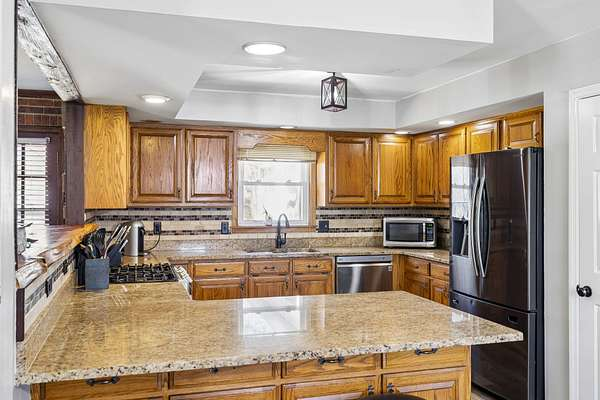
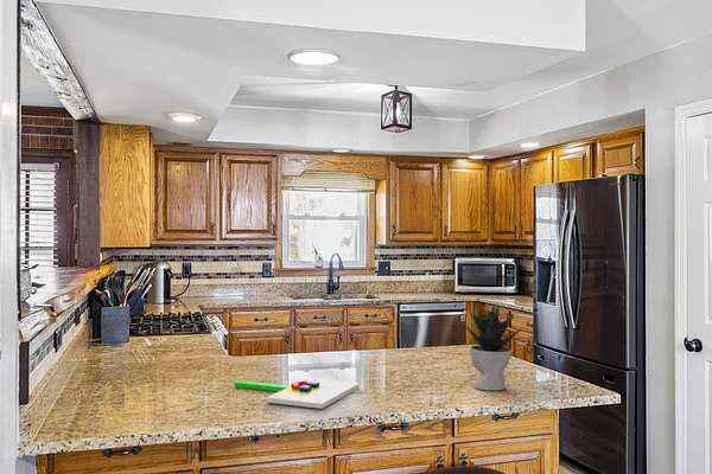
+ chopping board (286, 386)
+ potted plant (487, 342)
